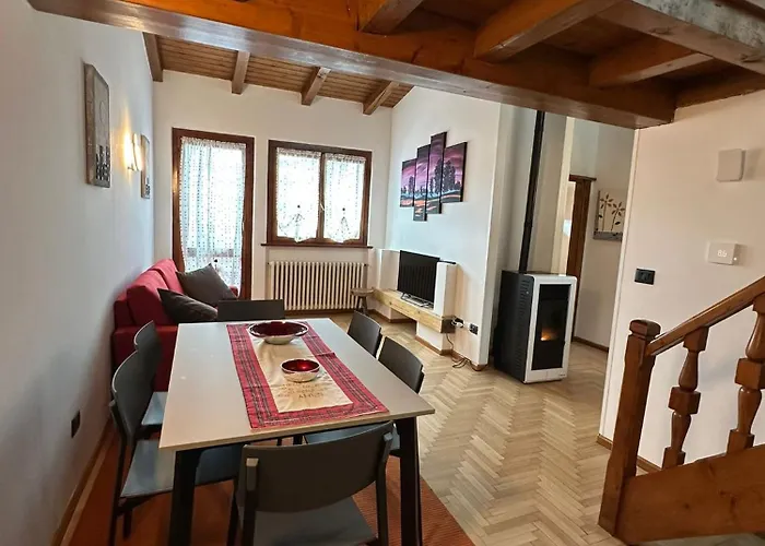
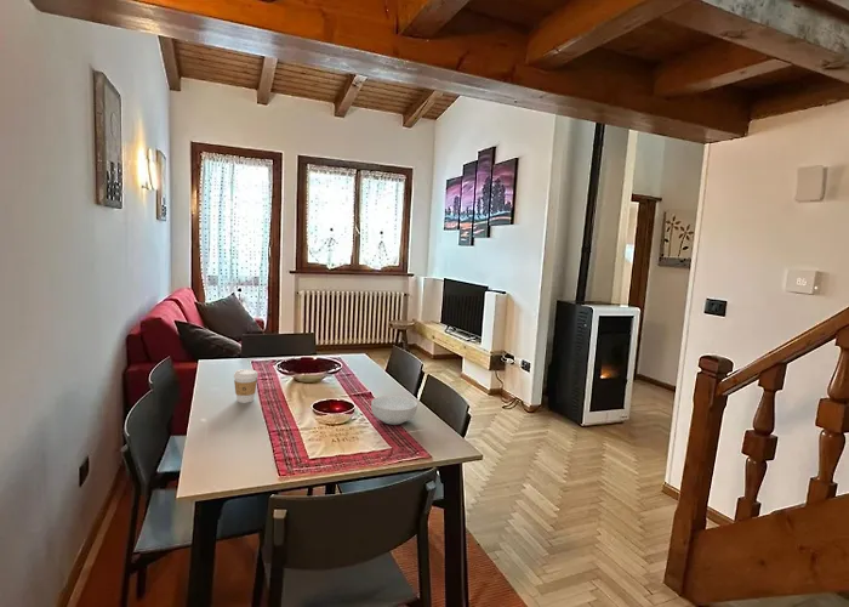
+ coffee cup (245, 385)
+ cereal bowl (393, 410)
